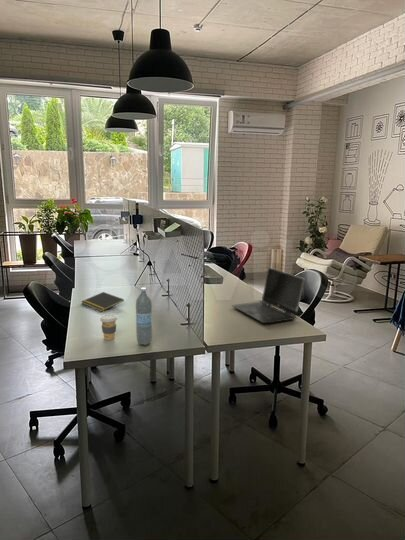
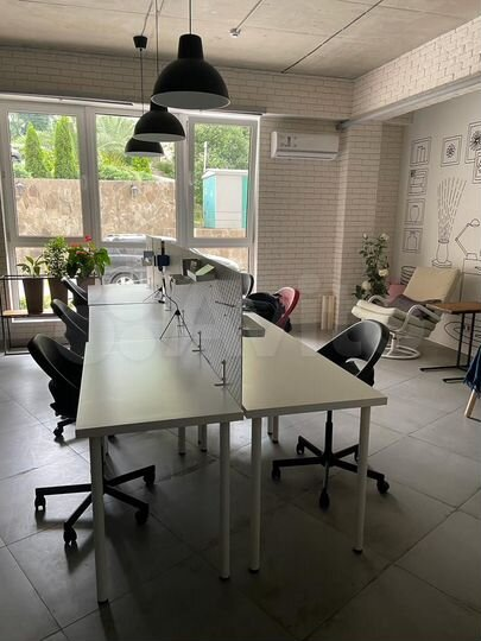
- coffee cup (109, 327)
- laptop computer (266, 293)
- water bottle (144, 316)
- notepad (102, 301)
